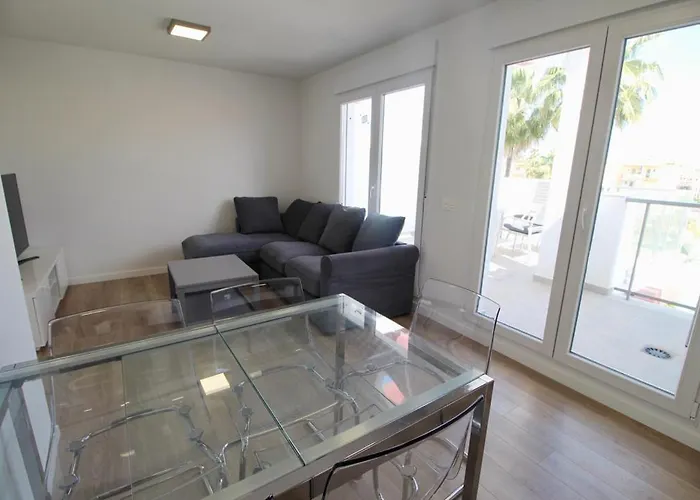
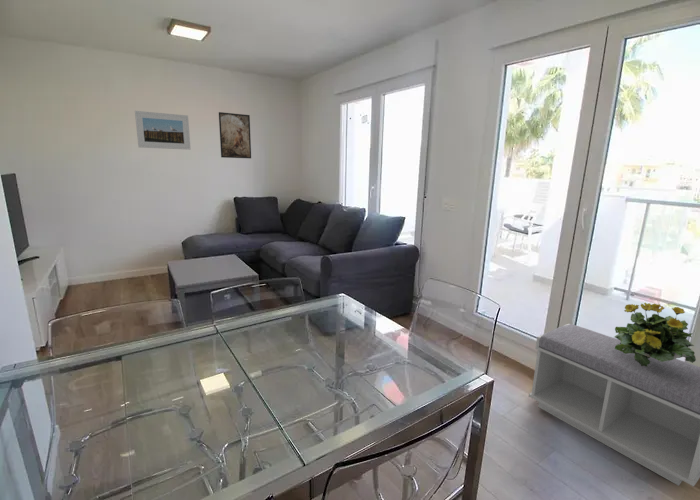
+ bench (618, 392)
+ flowering plant (655, 332)
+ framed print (235, 136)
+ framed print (163, 131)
